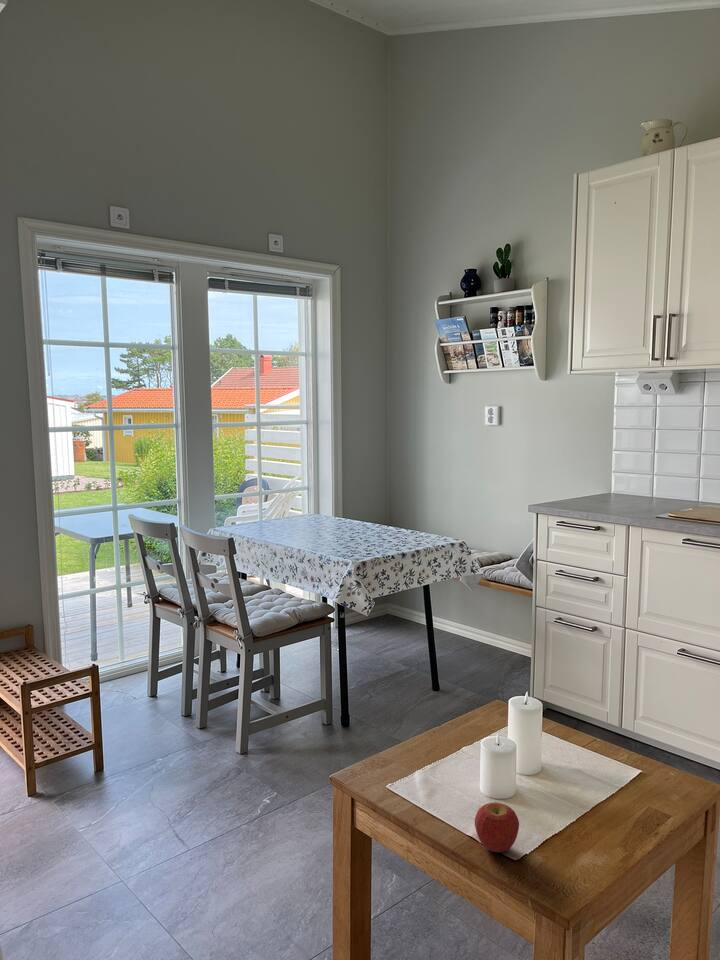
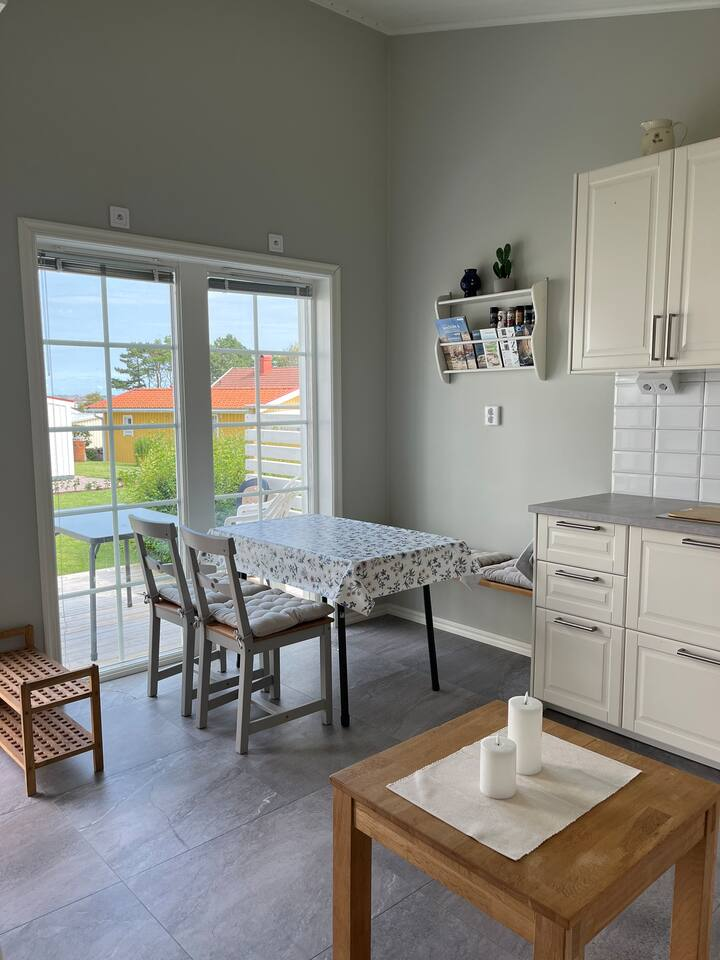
- apple (496, 826)
